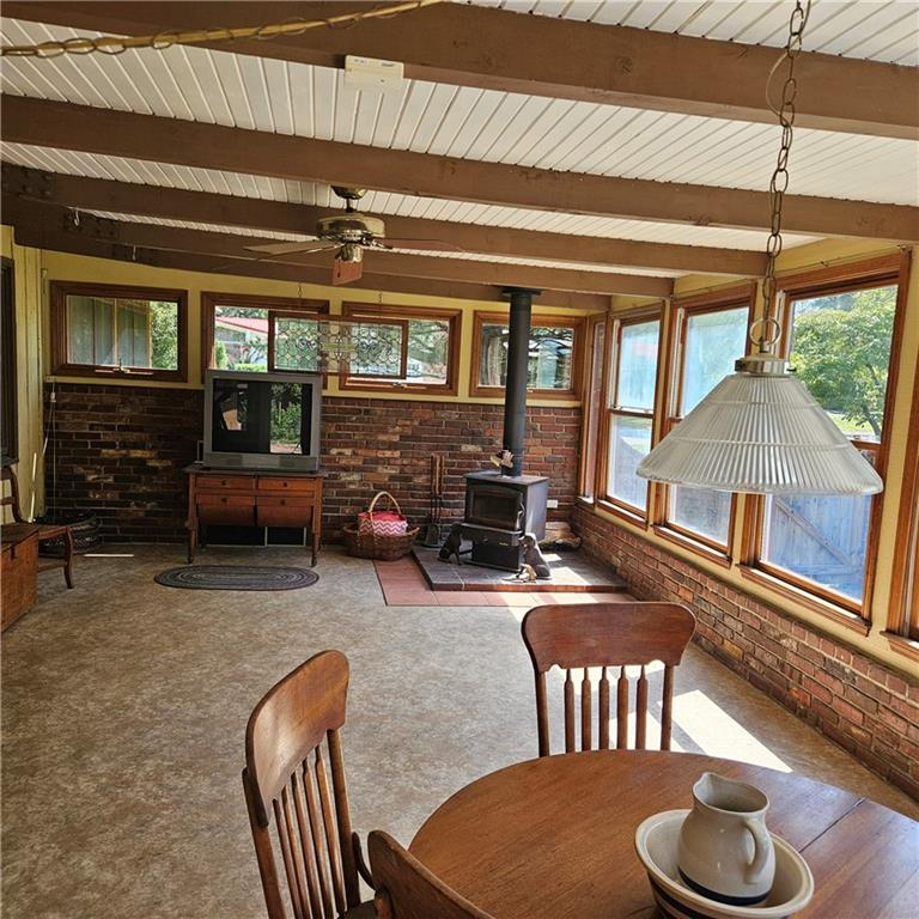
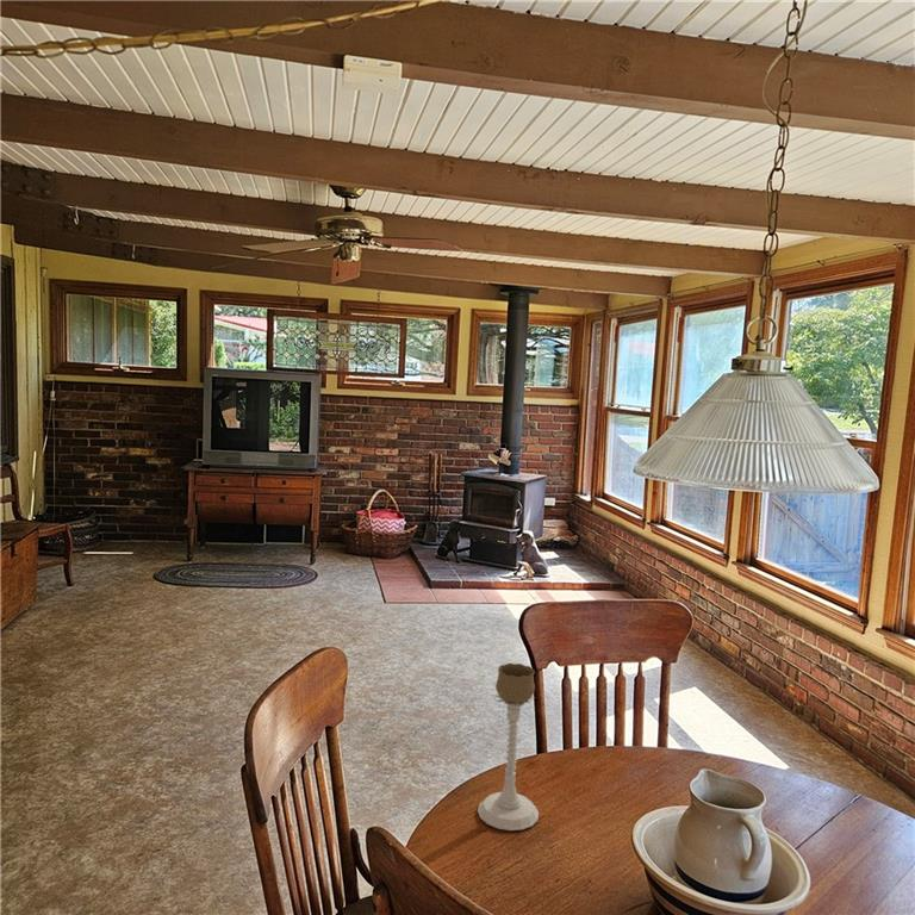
+ candle holder (511, 741)
